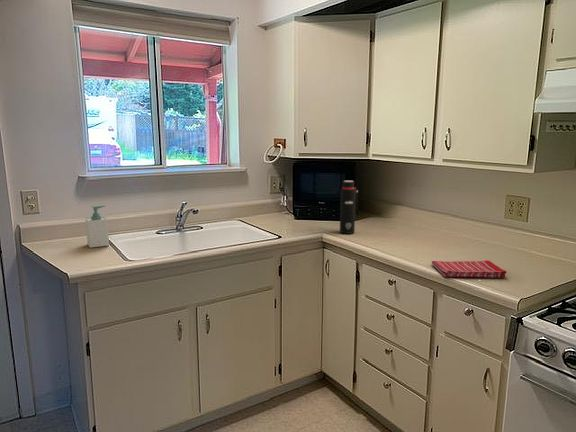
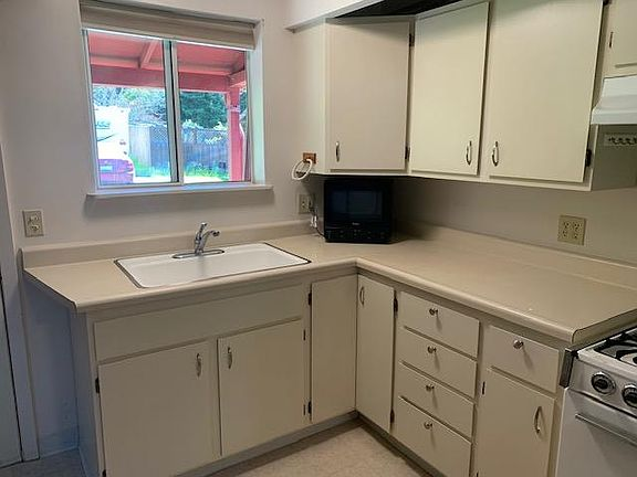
- water bottle (349, 207)
- dish towel (467, 267)
- soap bottle (96, 225)
